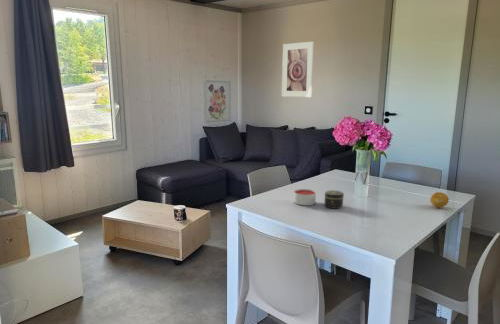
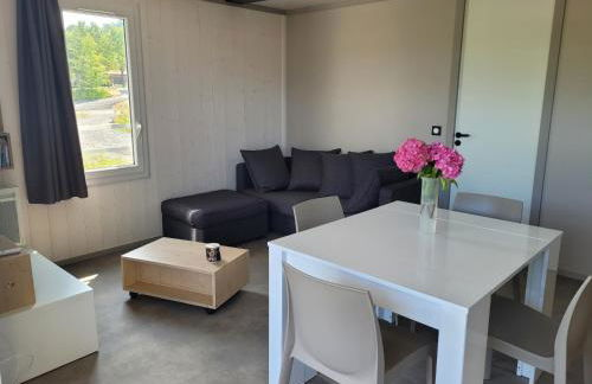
- wall art (217, 101)
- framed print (297, 70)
- candle (304, 196)
- jar (333, 199)
- fruit (439, 199)
